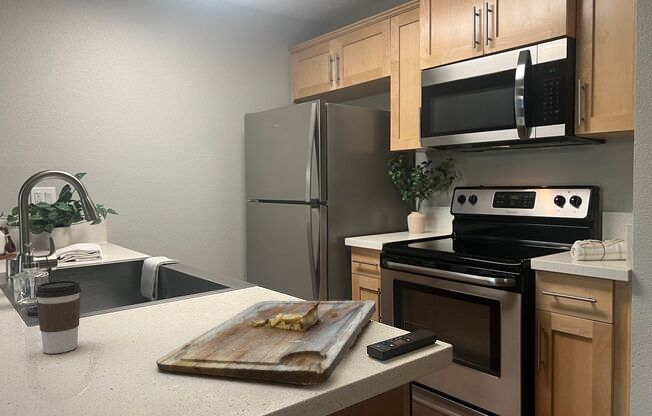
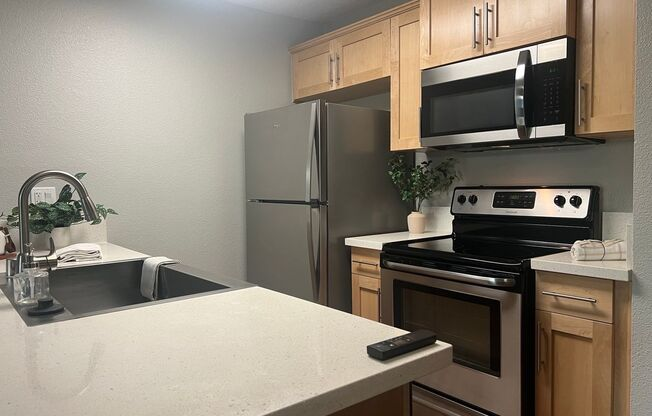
- coffee cup (59, 316)
- cutting board (284, 319)
